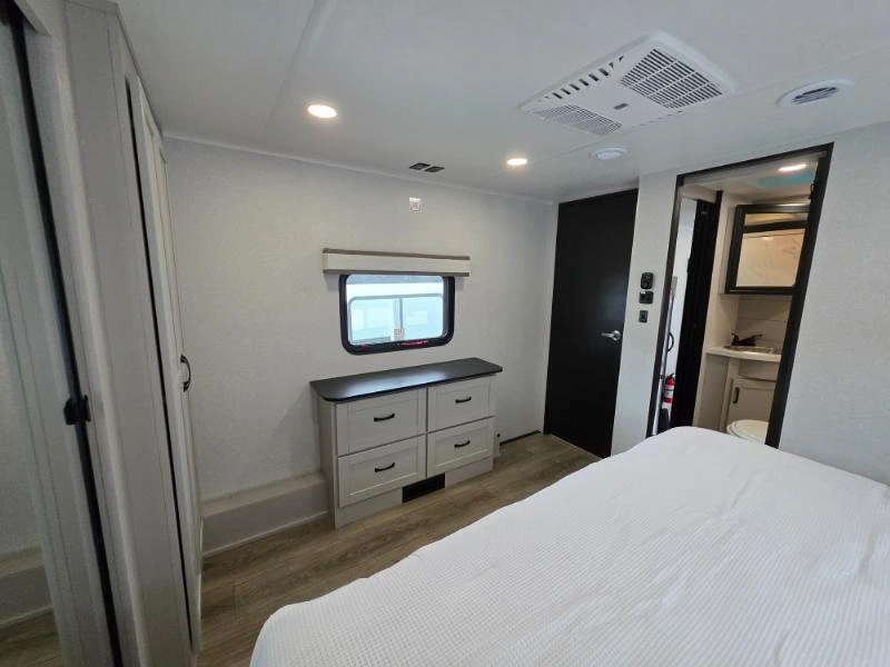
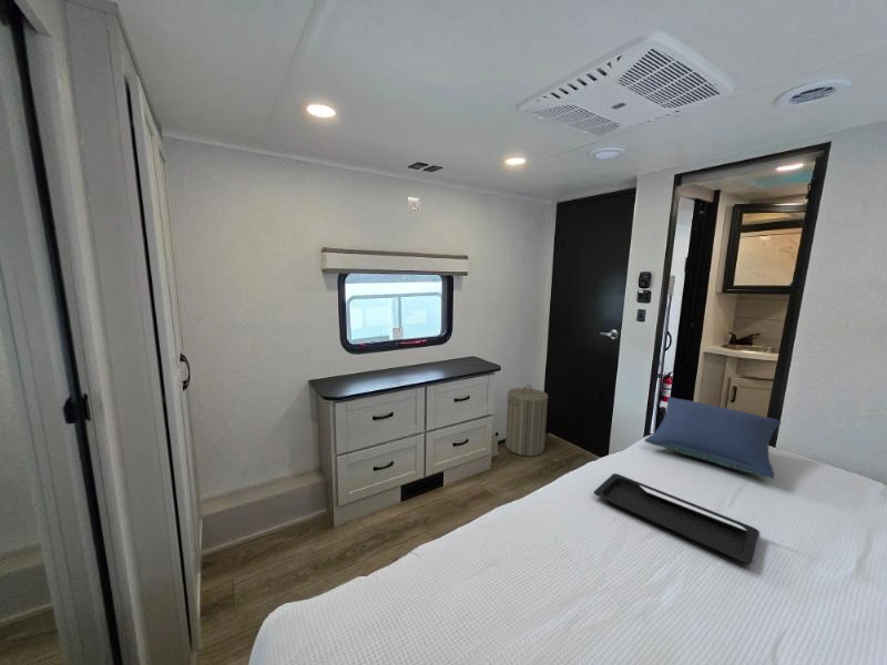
+ serving tray (669, 512)
+ laundry hamper (526, 416)
+ pillow (711, 431)
